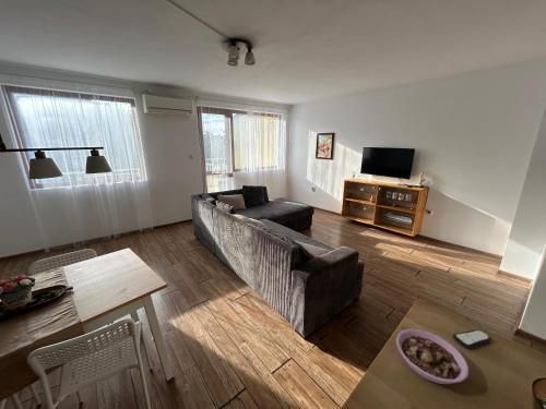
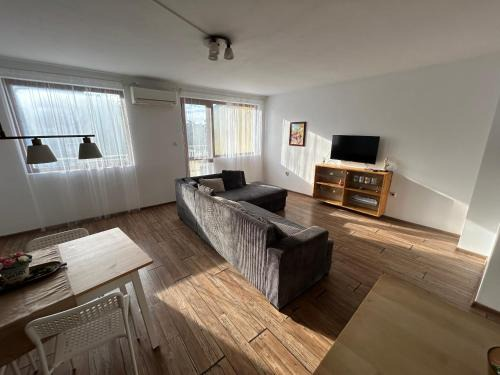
- remote control (472, 338)
- bowl (428, 356)
